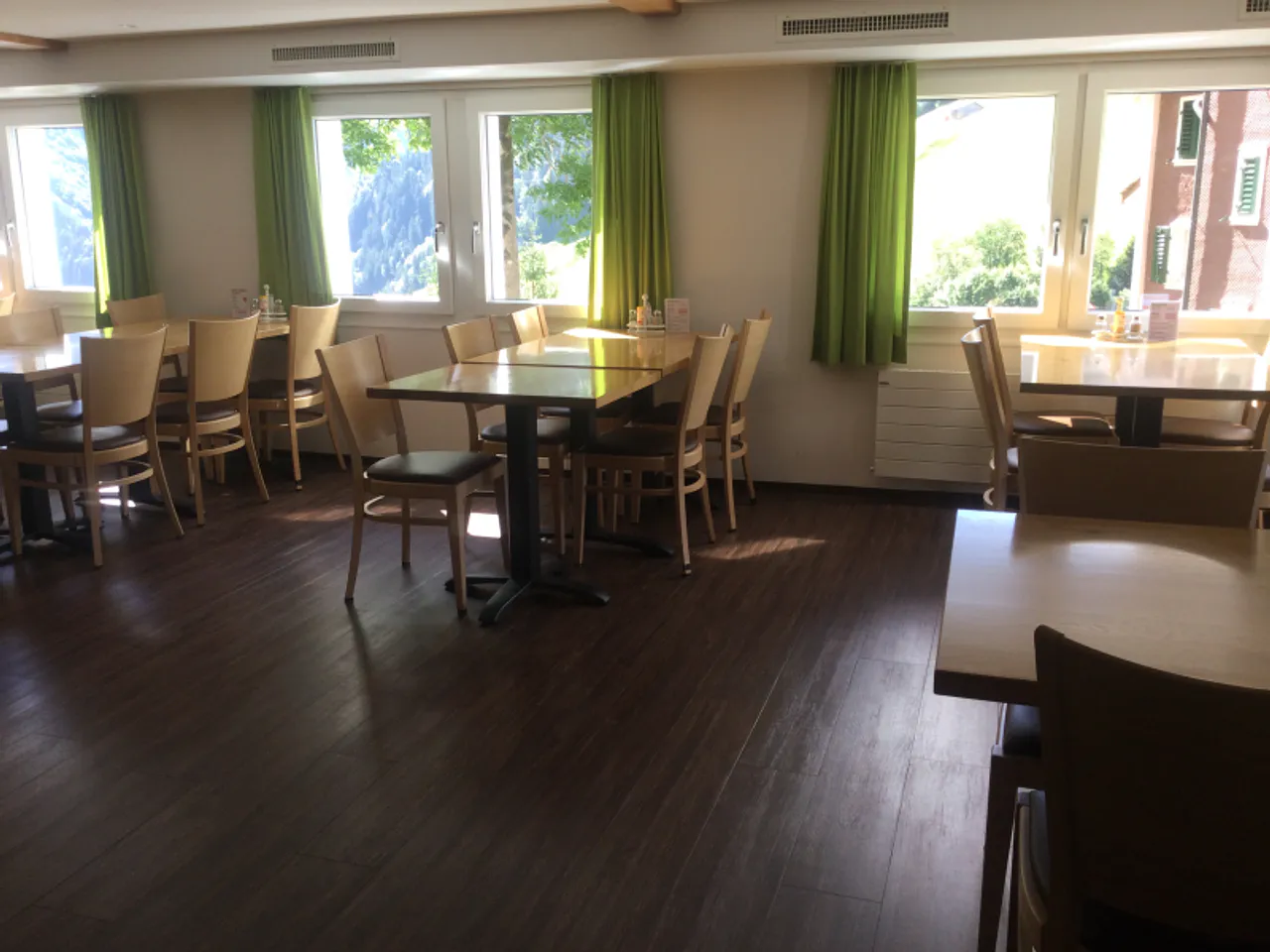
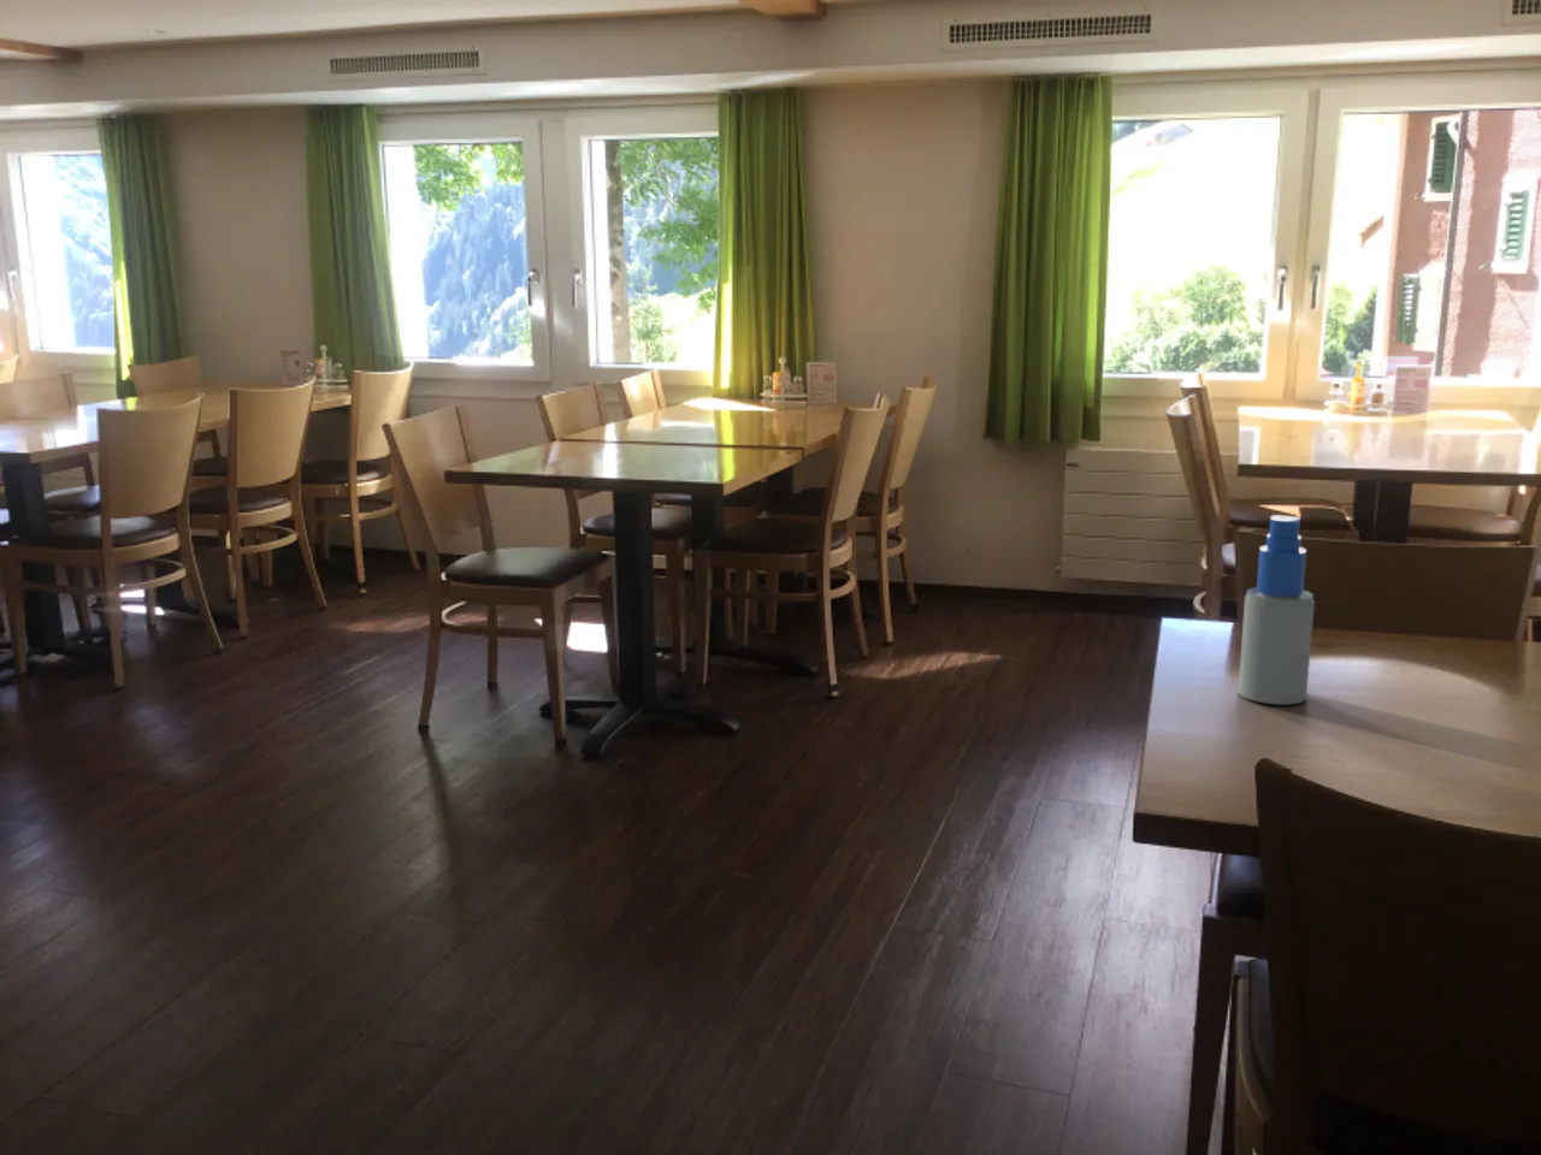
+ spray bottle (1279, 607)
